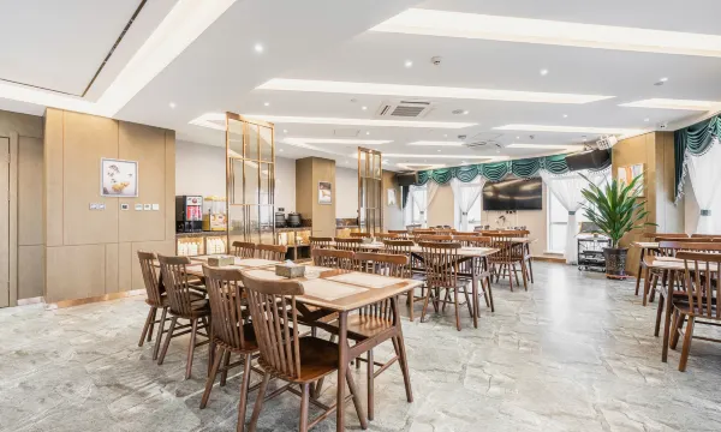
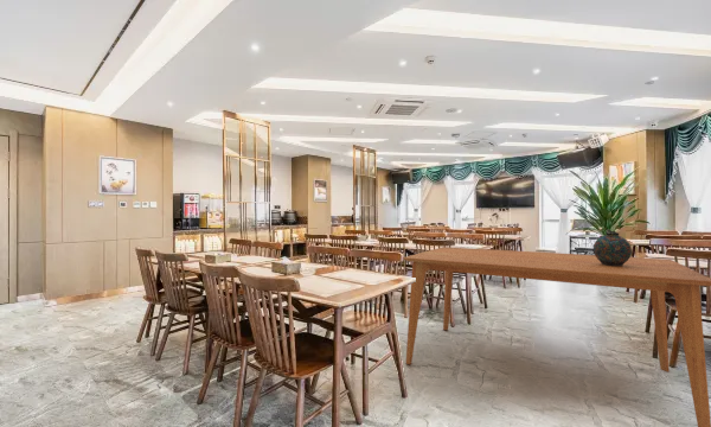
+ dining table (533, 279)
+ snuff bottle (611, 247)
